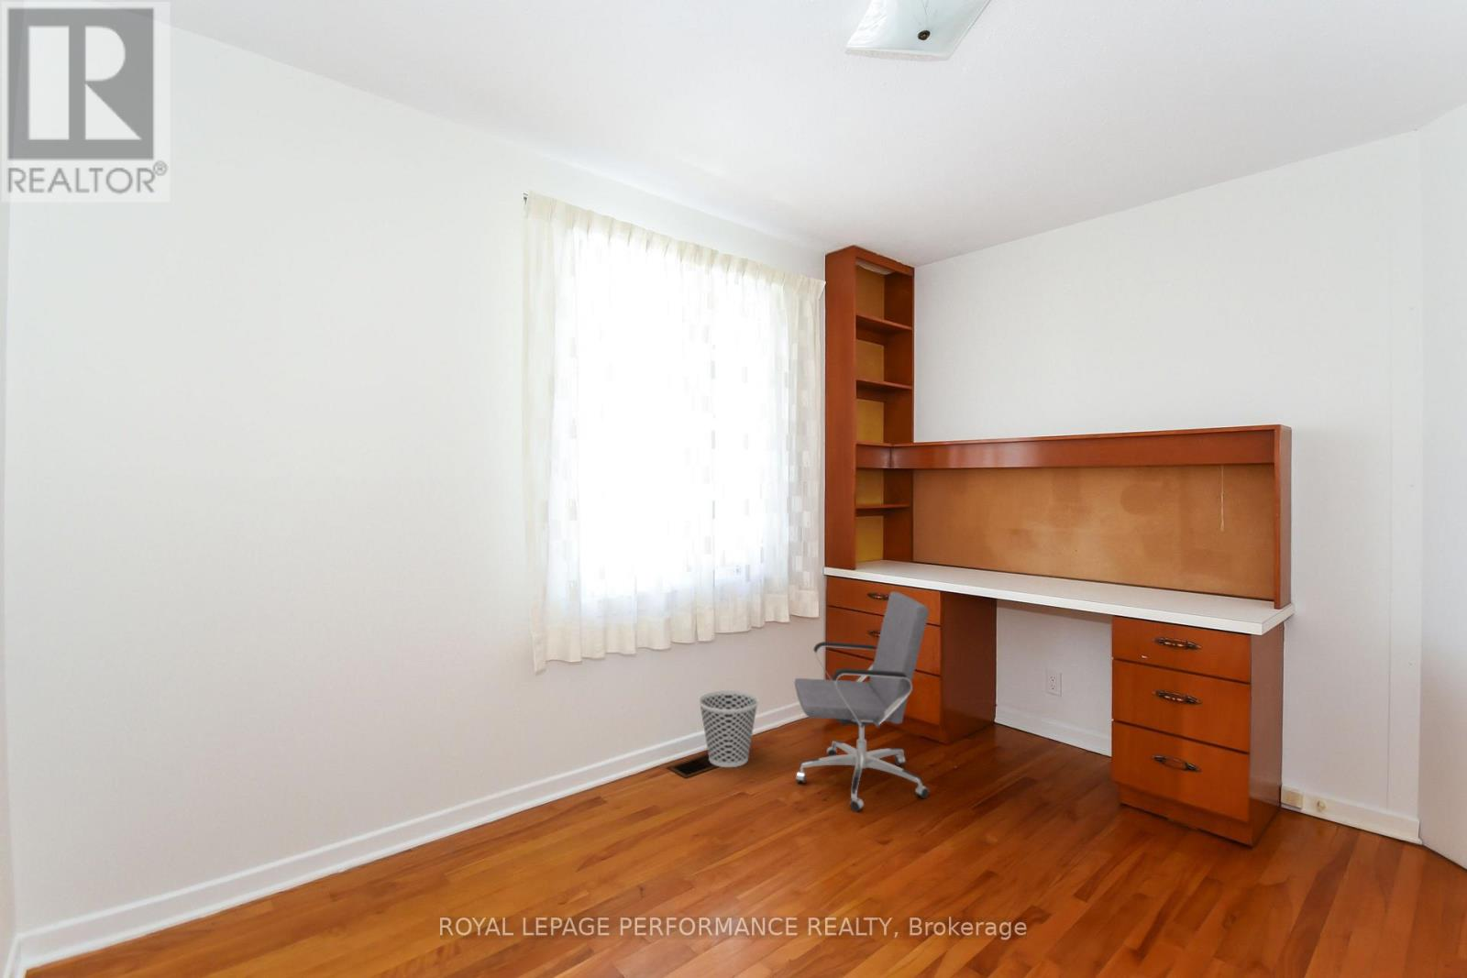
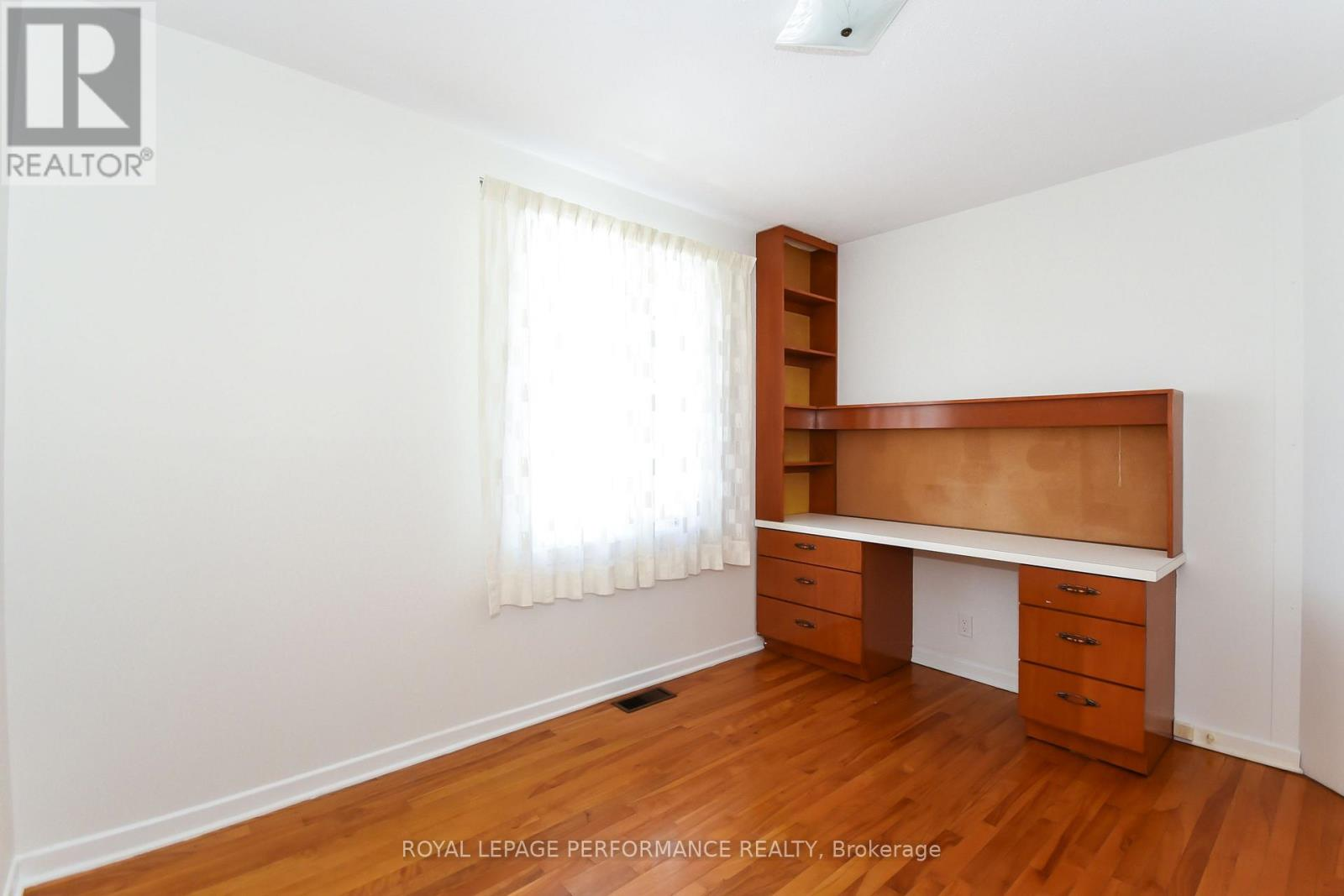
- office chair (858, 690)
- wastebasket (728, 729)
